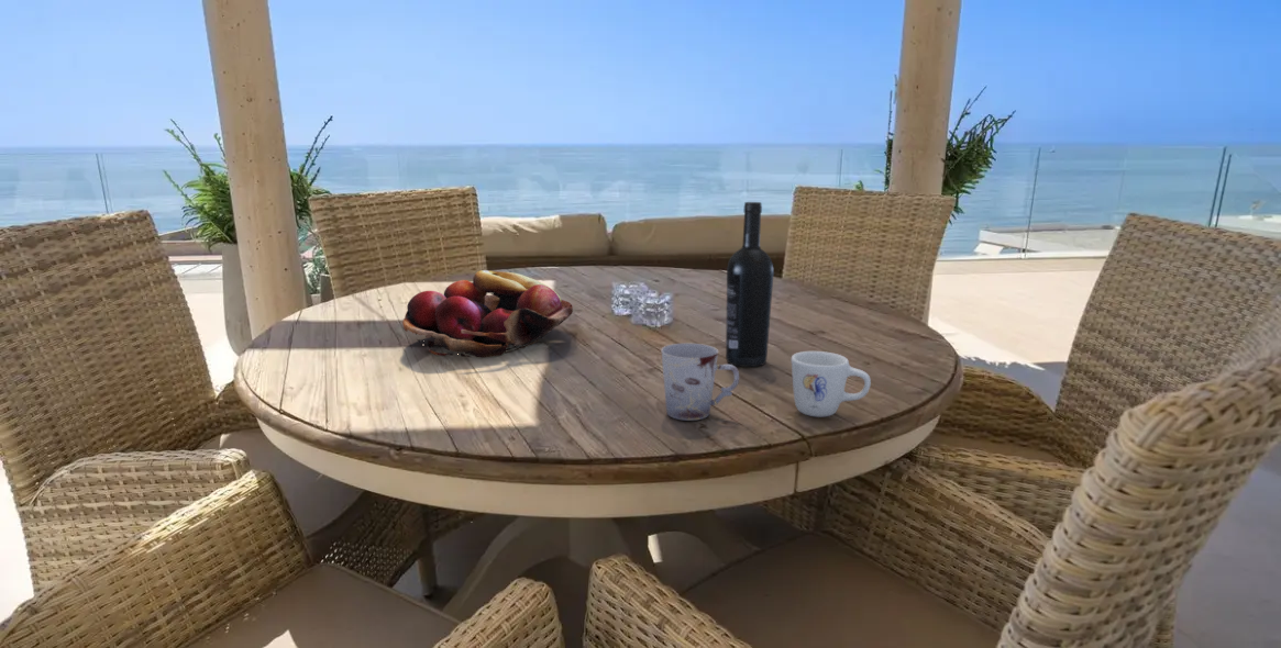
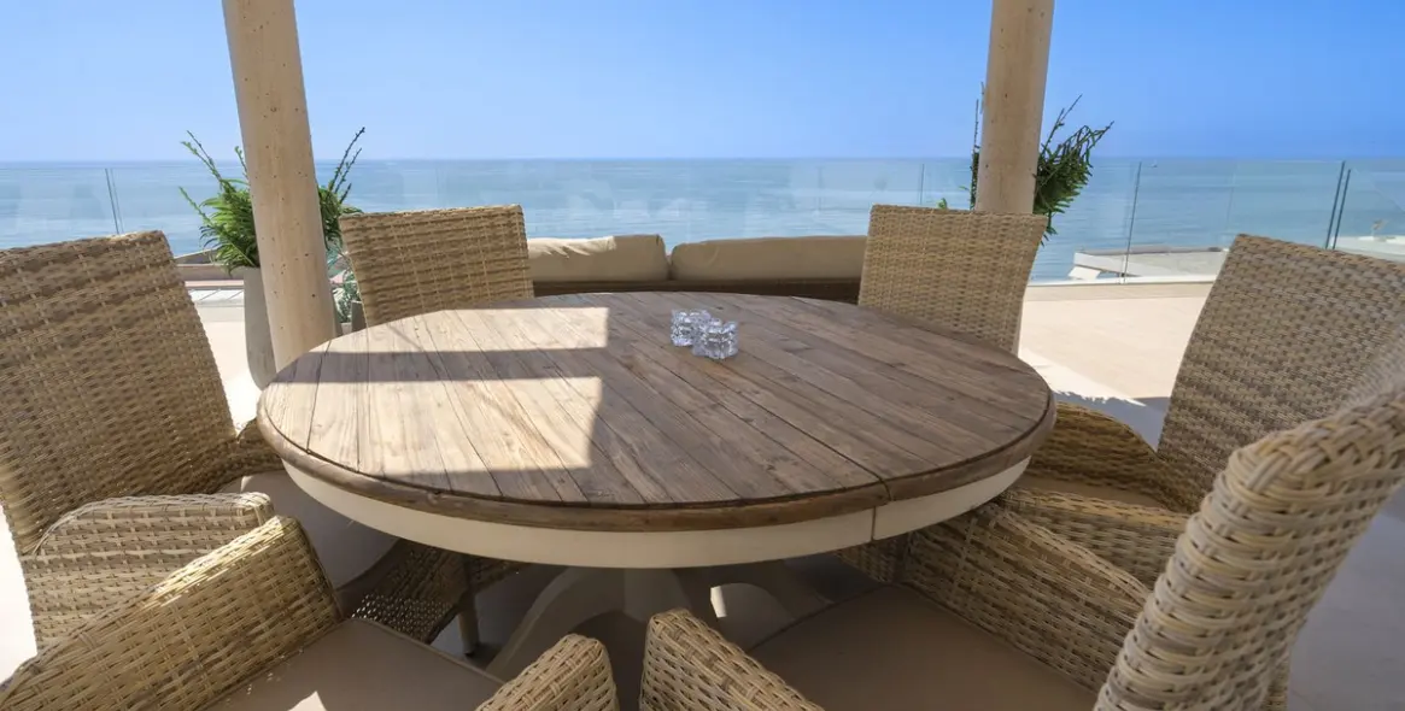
- cup (699, 382)
- fruit basket (490, 309)
- mug (829, 386)
- wine bottle (749, 283)
